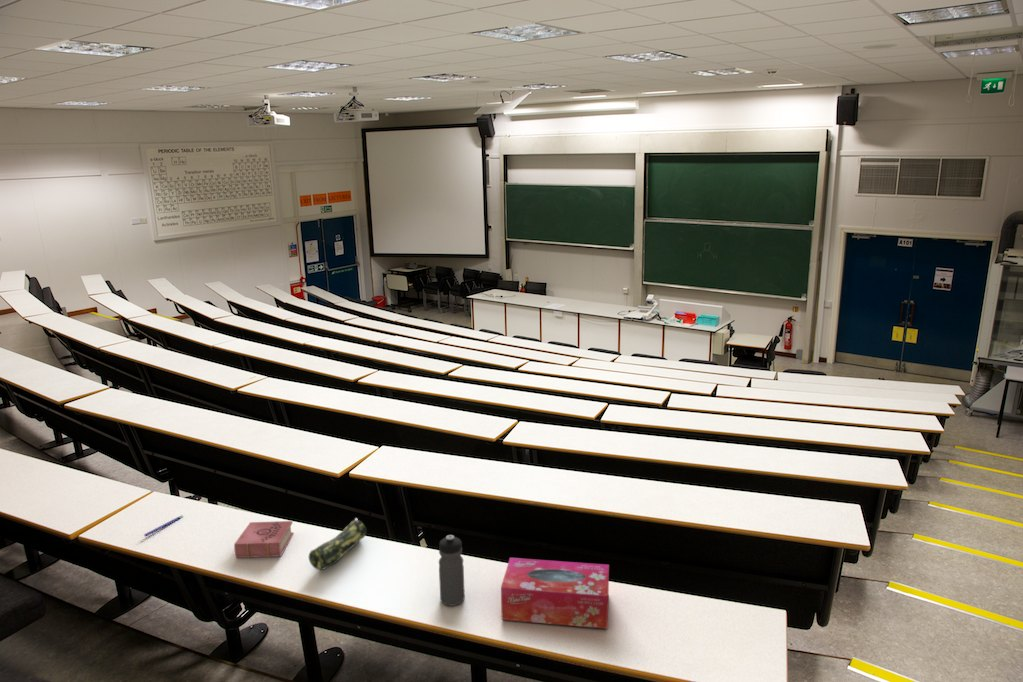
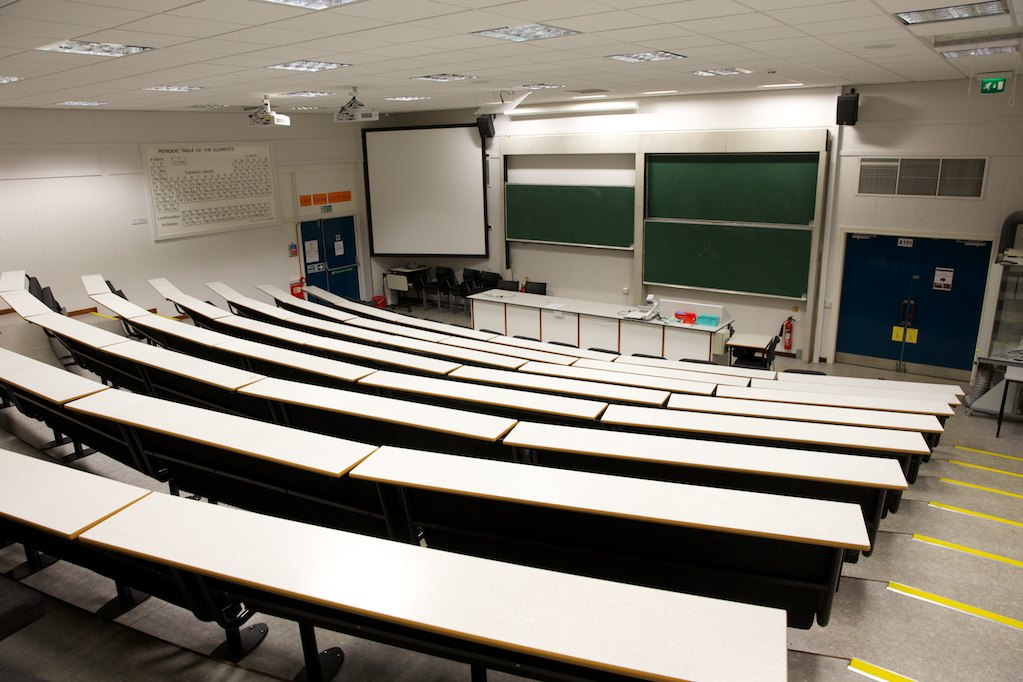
- pen (164, 525)
- water bottle (451, 568)
- pencil case (339, 543)
- tissue box (556, 591)
- book (264, 539)
